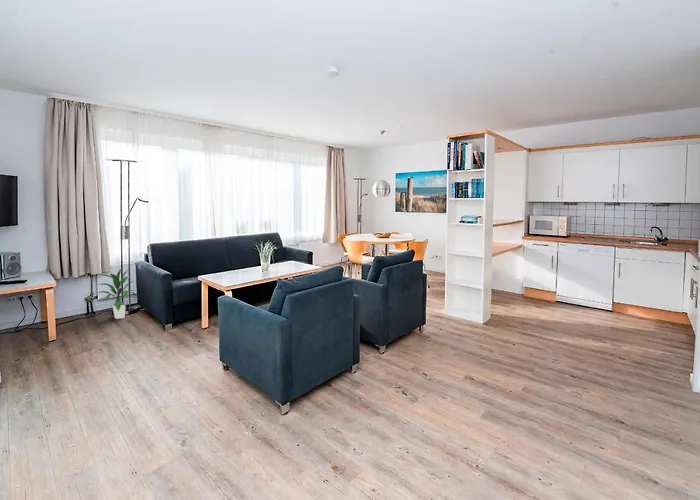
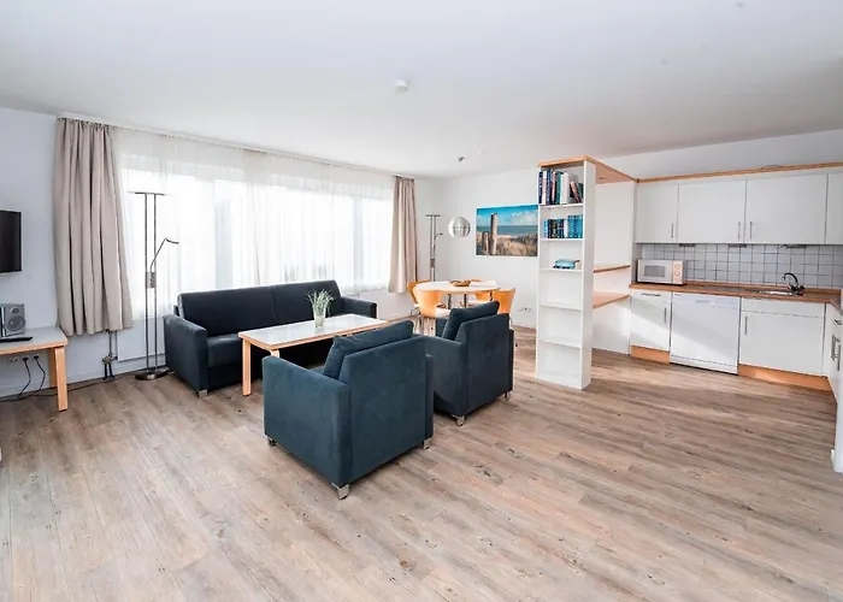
- indoor plant (117, 293)
